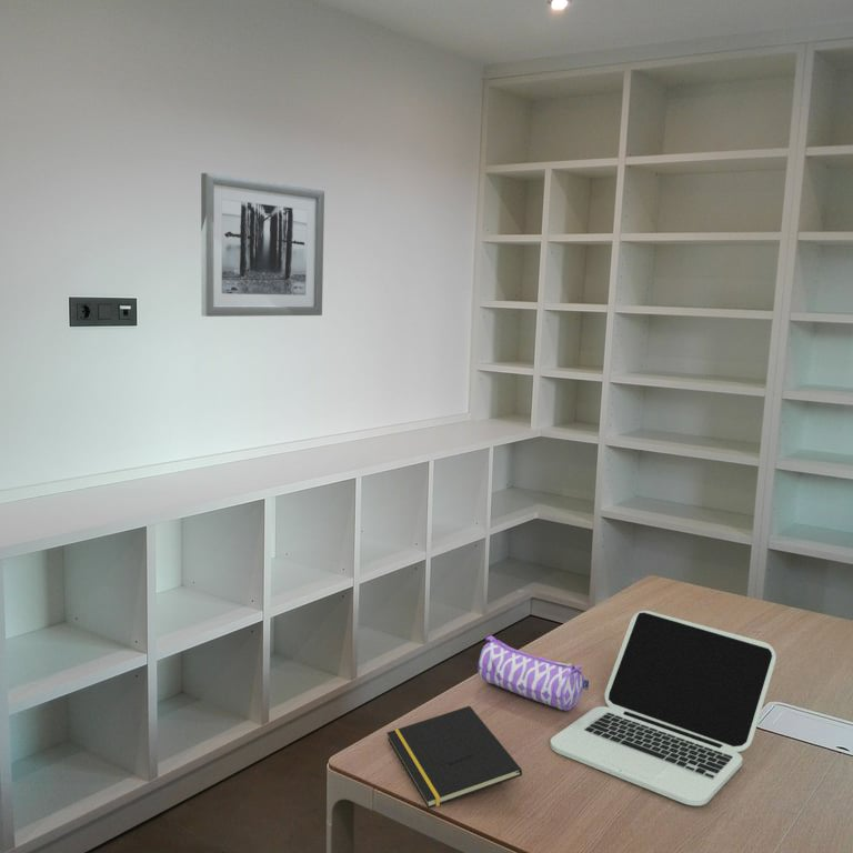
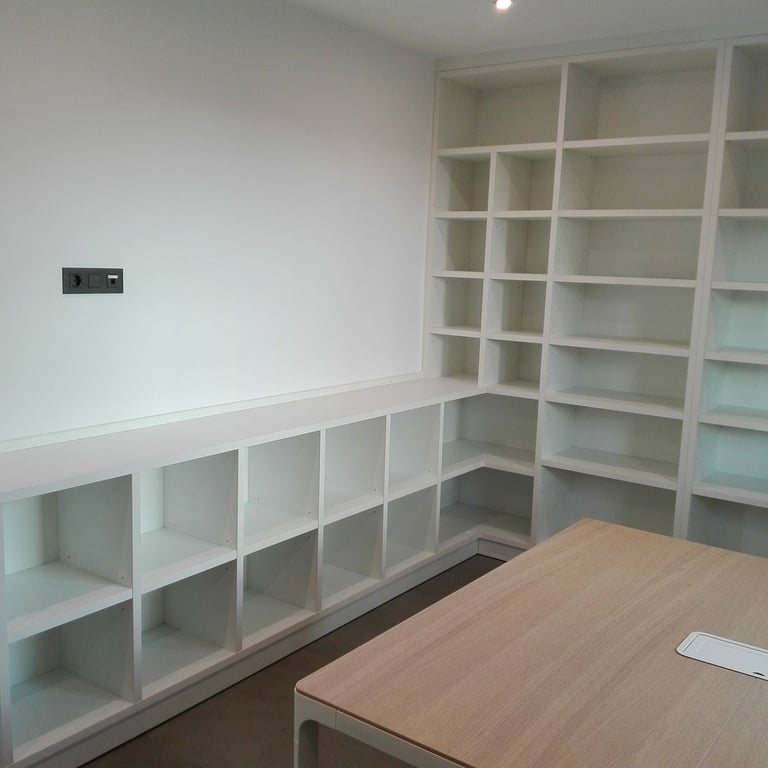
- notepad (451, 753)
- pencil case (530, 673)
- wall art (265, 250)
- laptop (663, 695)
